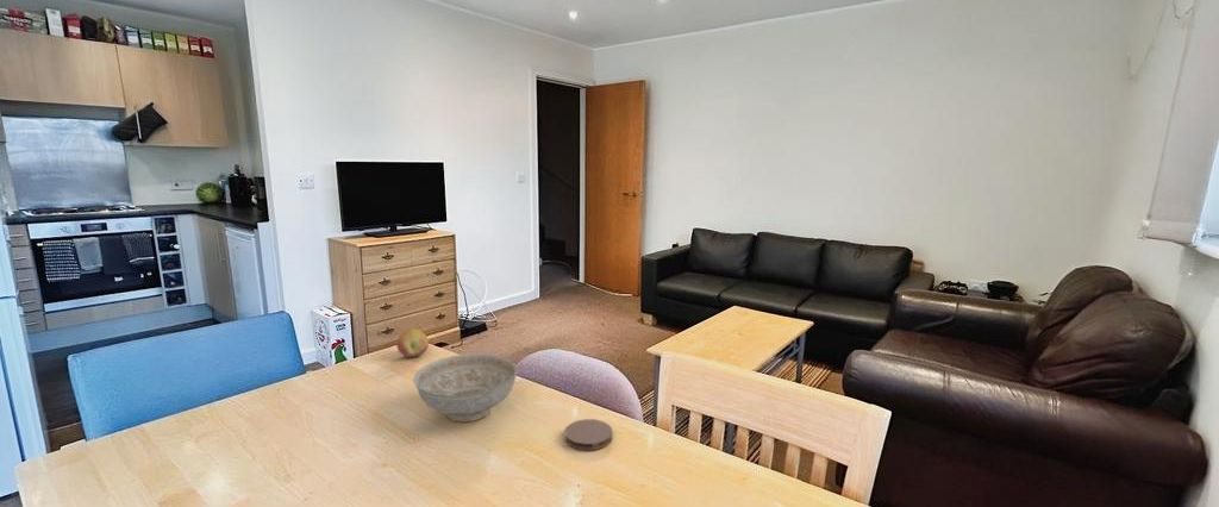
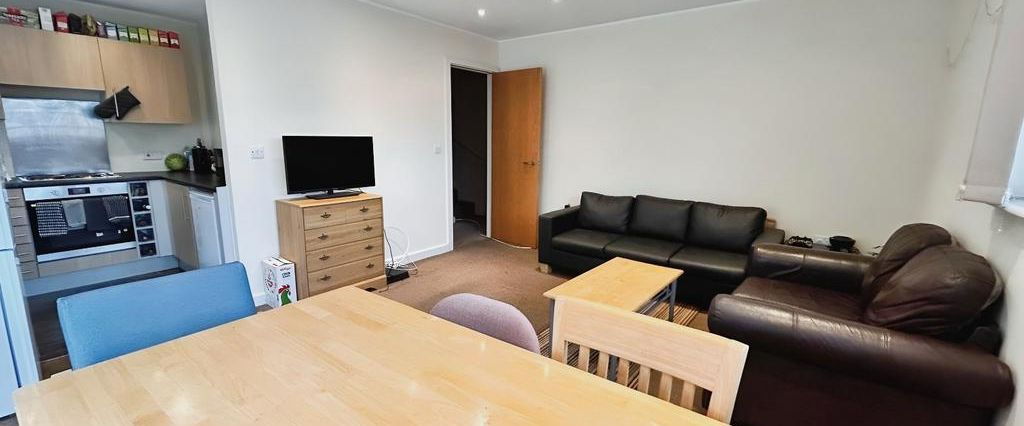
- fruit (412, 342)
- decorative bowl (467, 392)
- coaster (588, 433)
